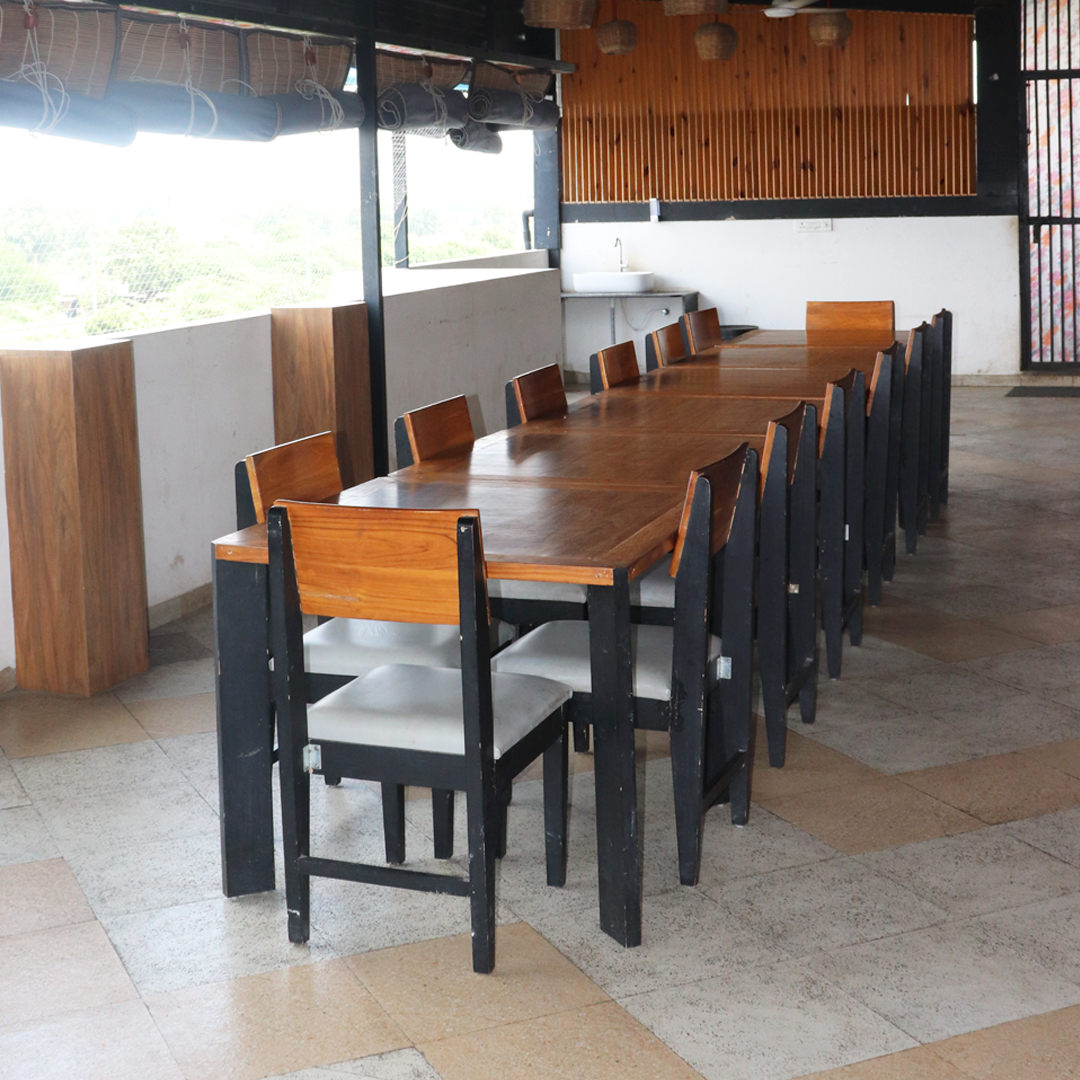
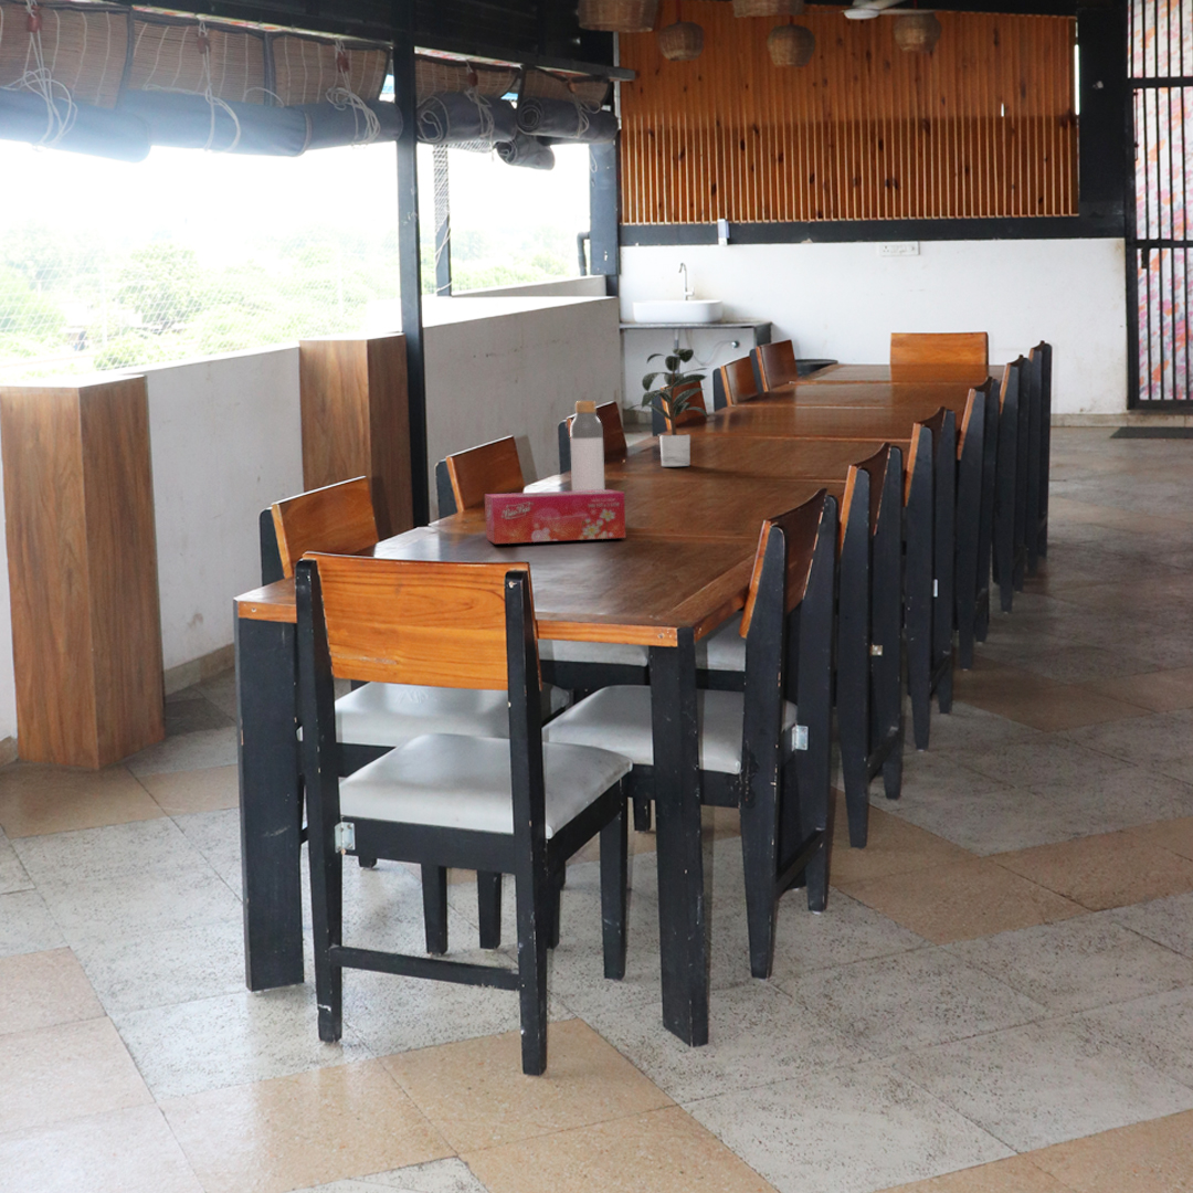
+ tissue box (553, 515)
+ bottle (587, 458)
+ potted plant (669, 407)
